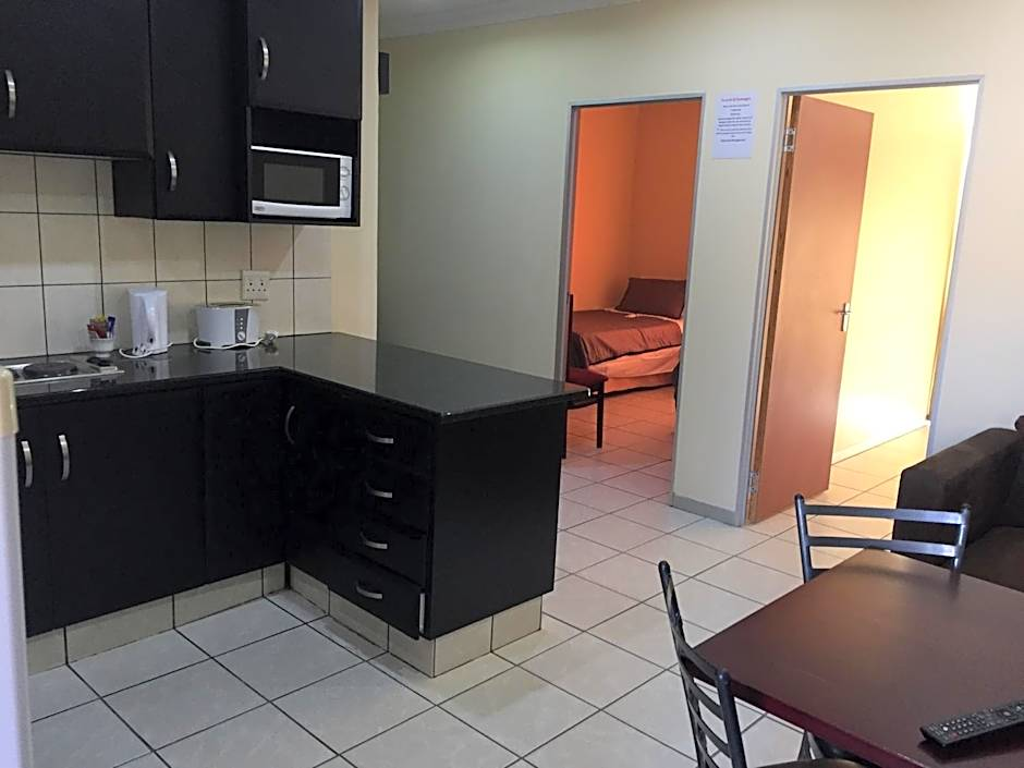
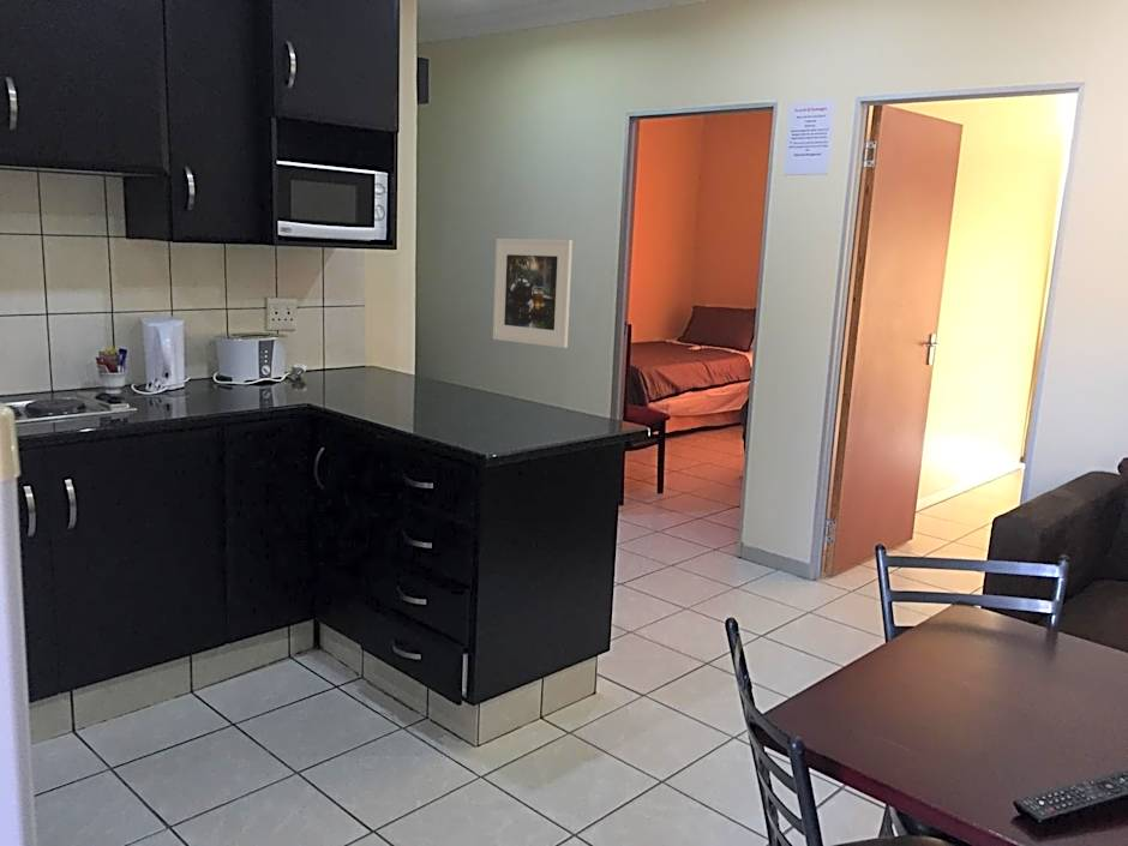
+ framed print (530, 292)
